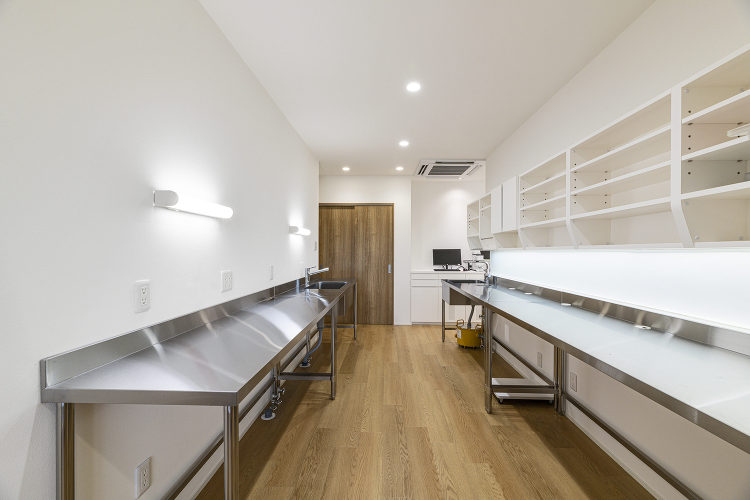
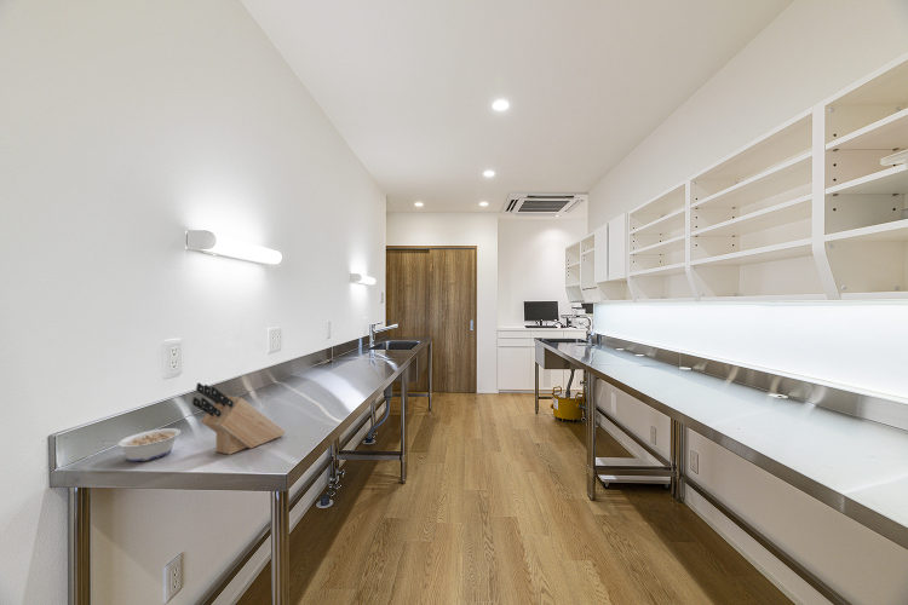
+ knife block (240, 411)
+ legume (148, 444)
